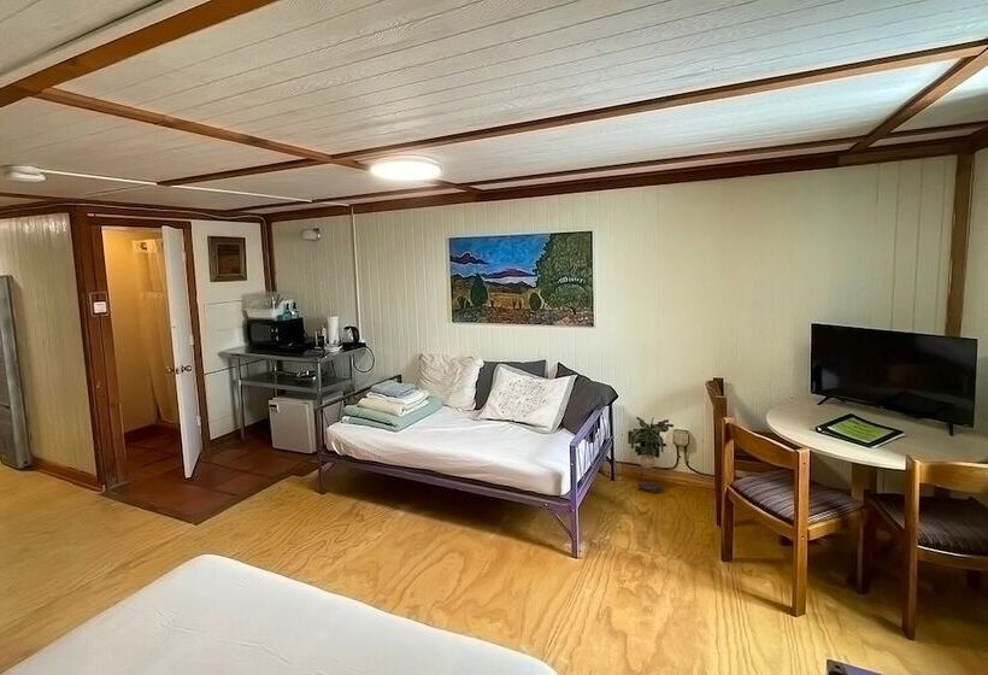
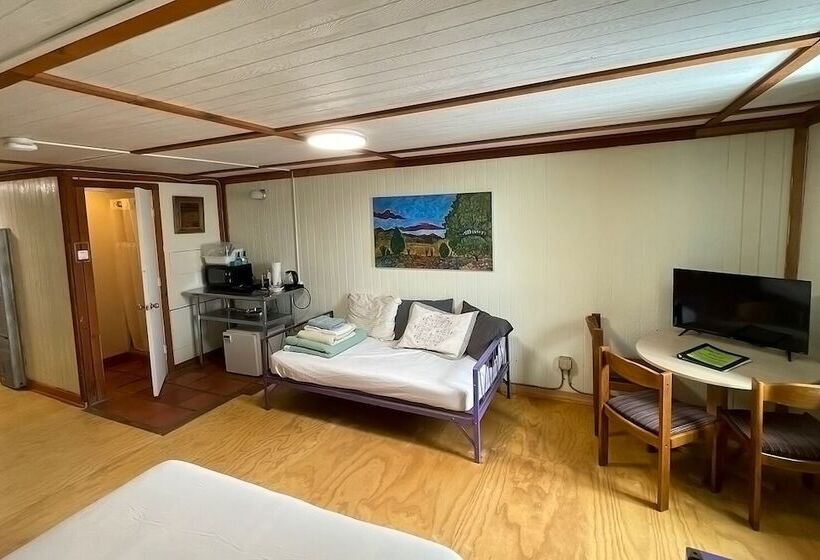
- decorative plant (649, 454)
